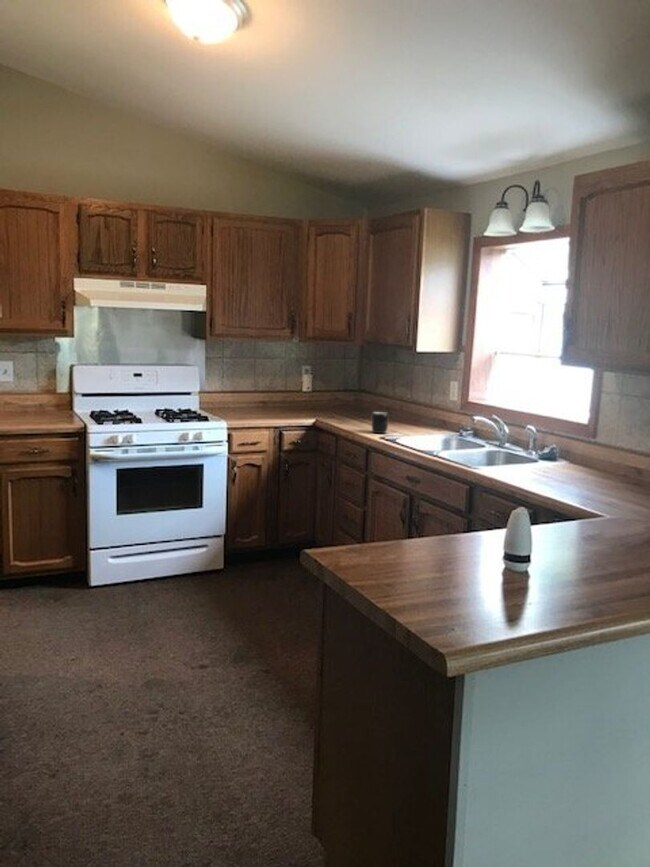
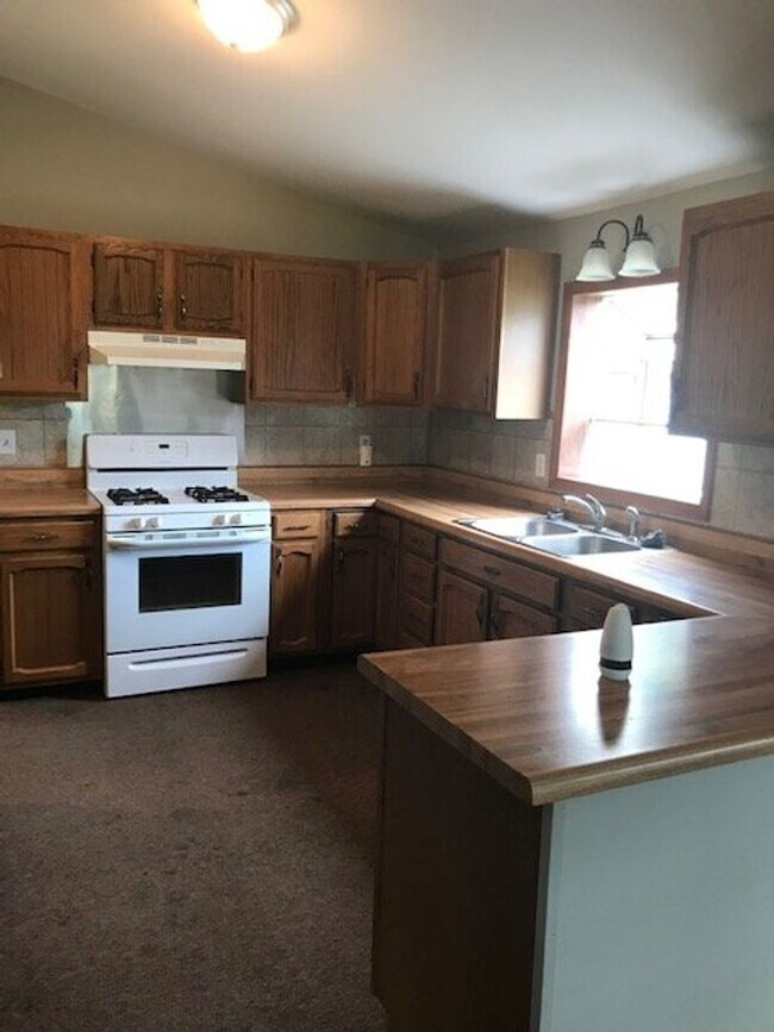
- mug (379, 422)
